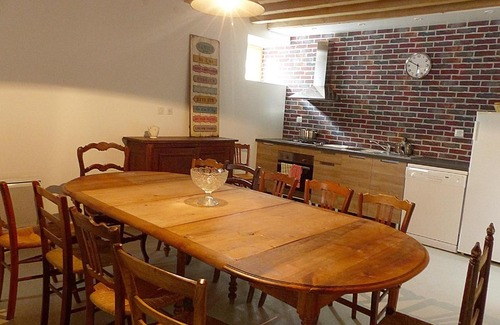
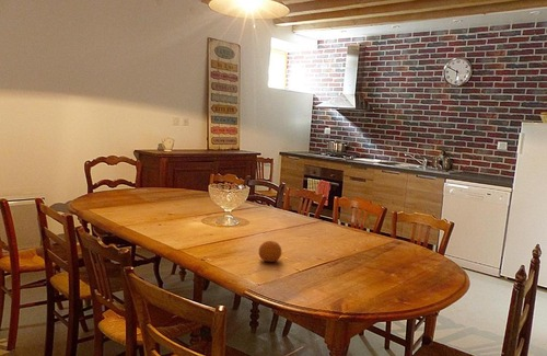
+ fruit (270, 251)
